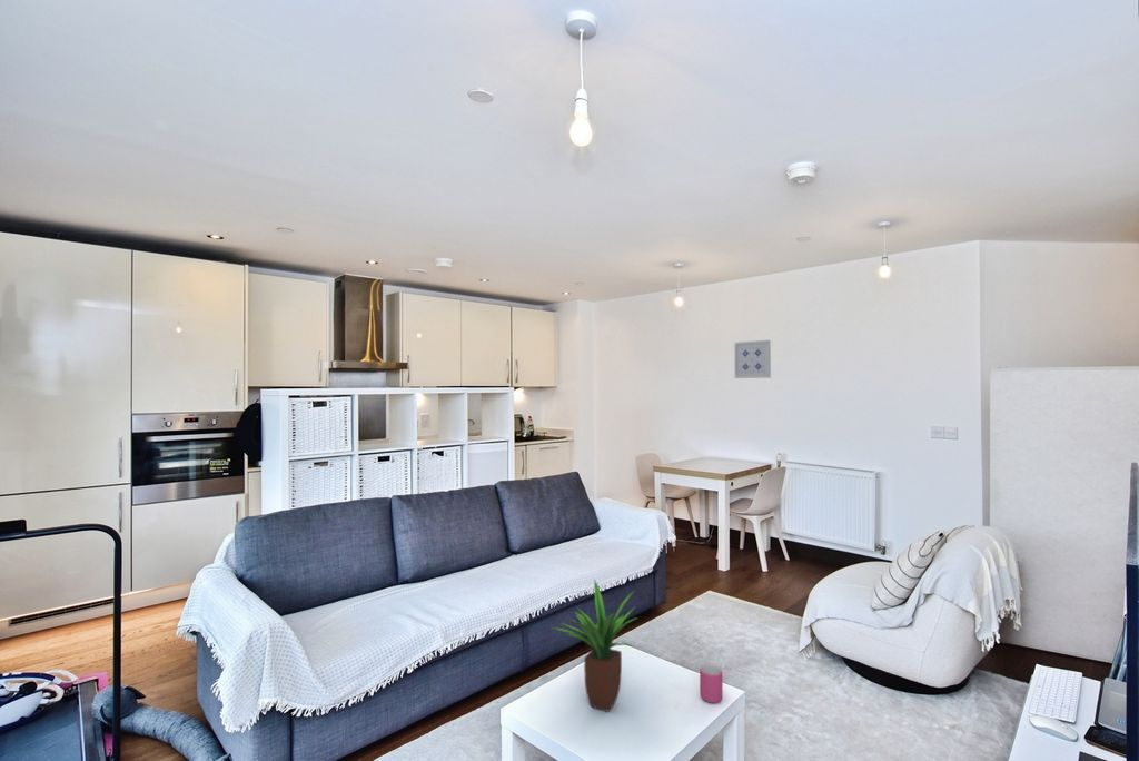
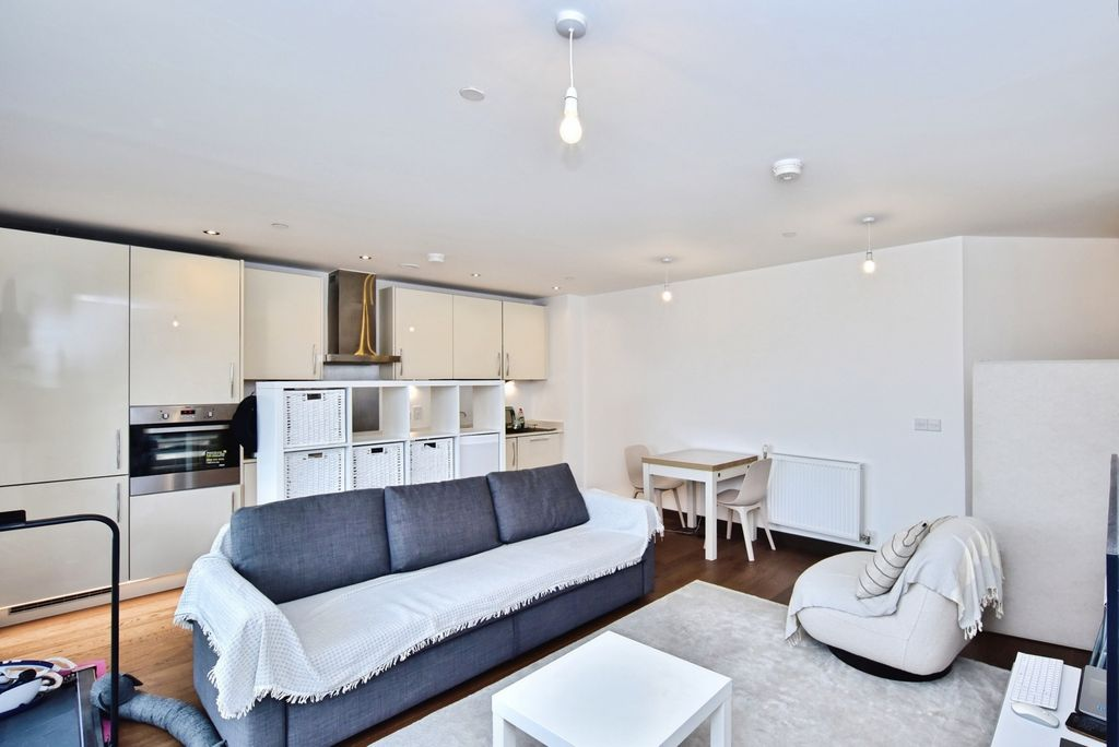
- mug (709, 681)
- wall art (752, 359)
- potted plant (600, 643)
